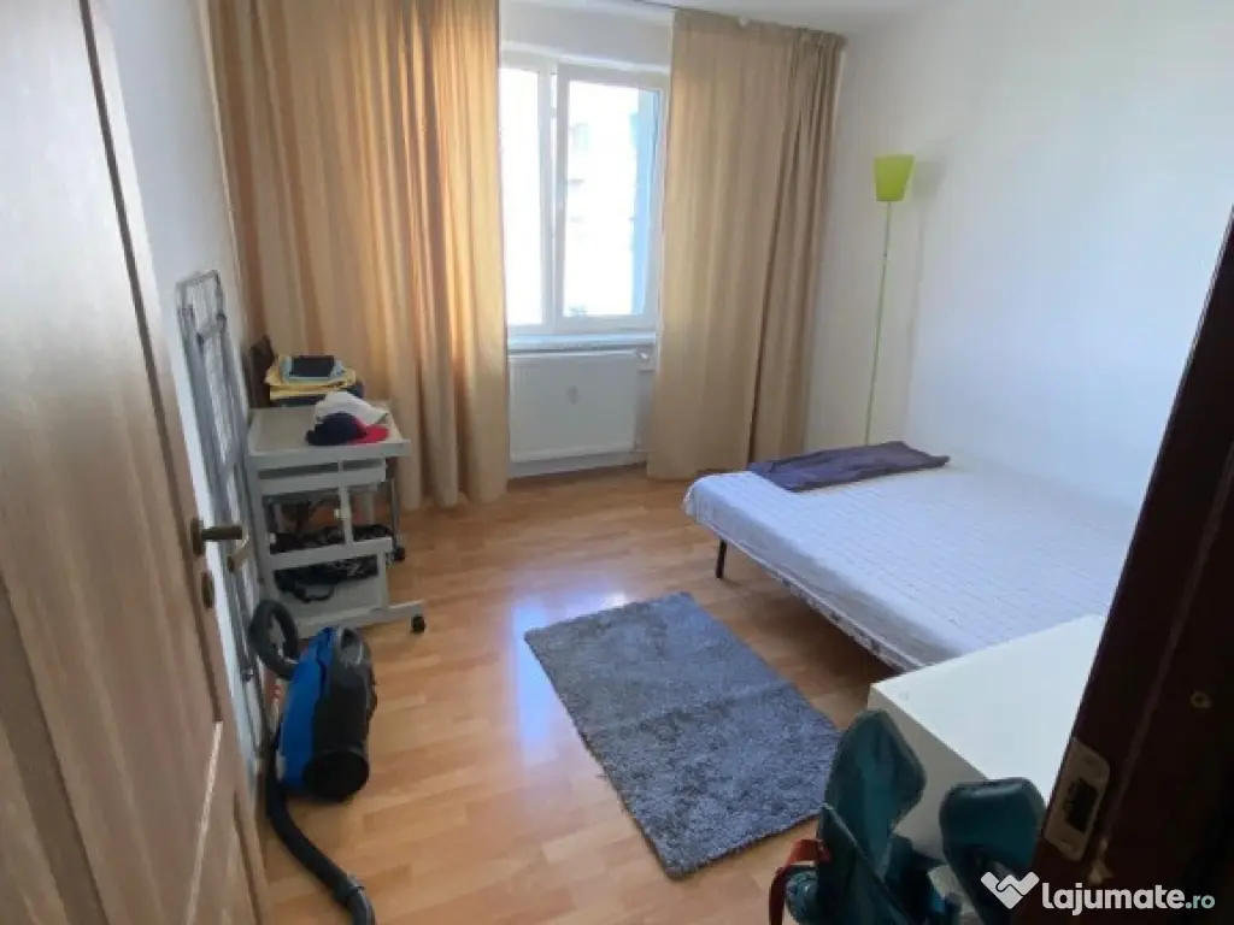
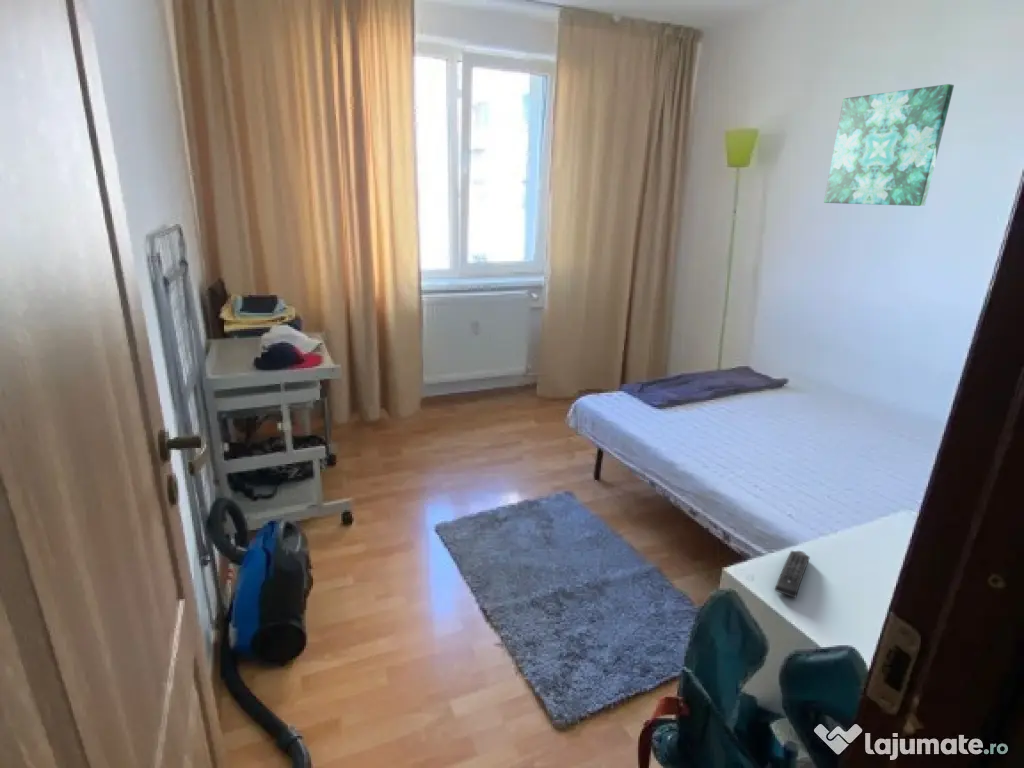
+ wall art (882, 149)
+ remote control (793, 570)
